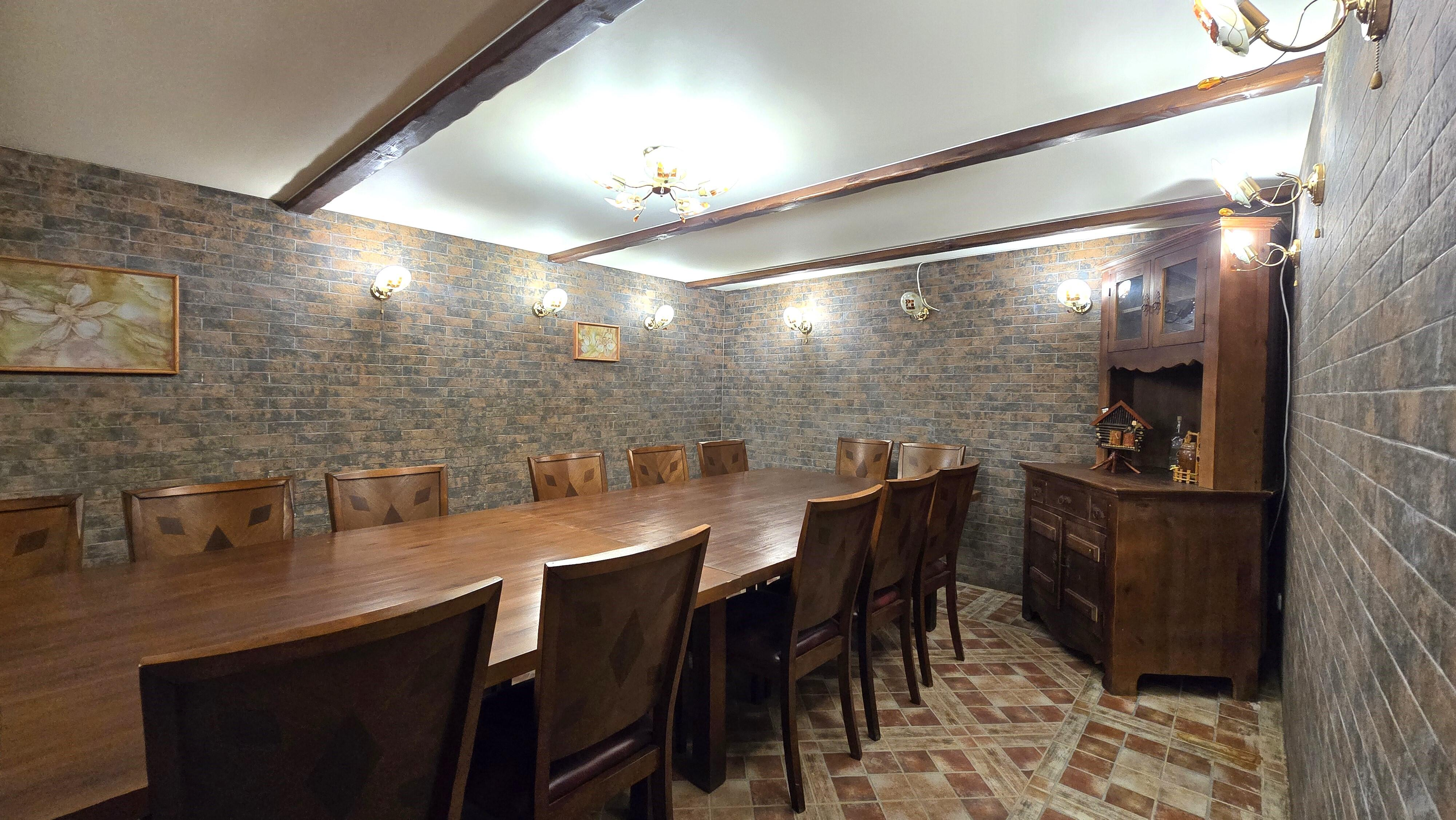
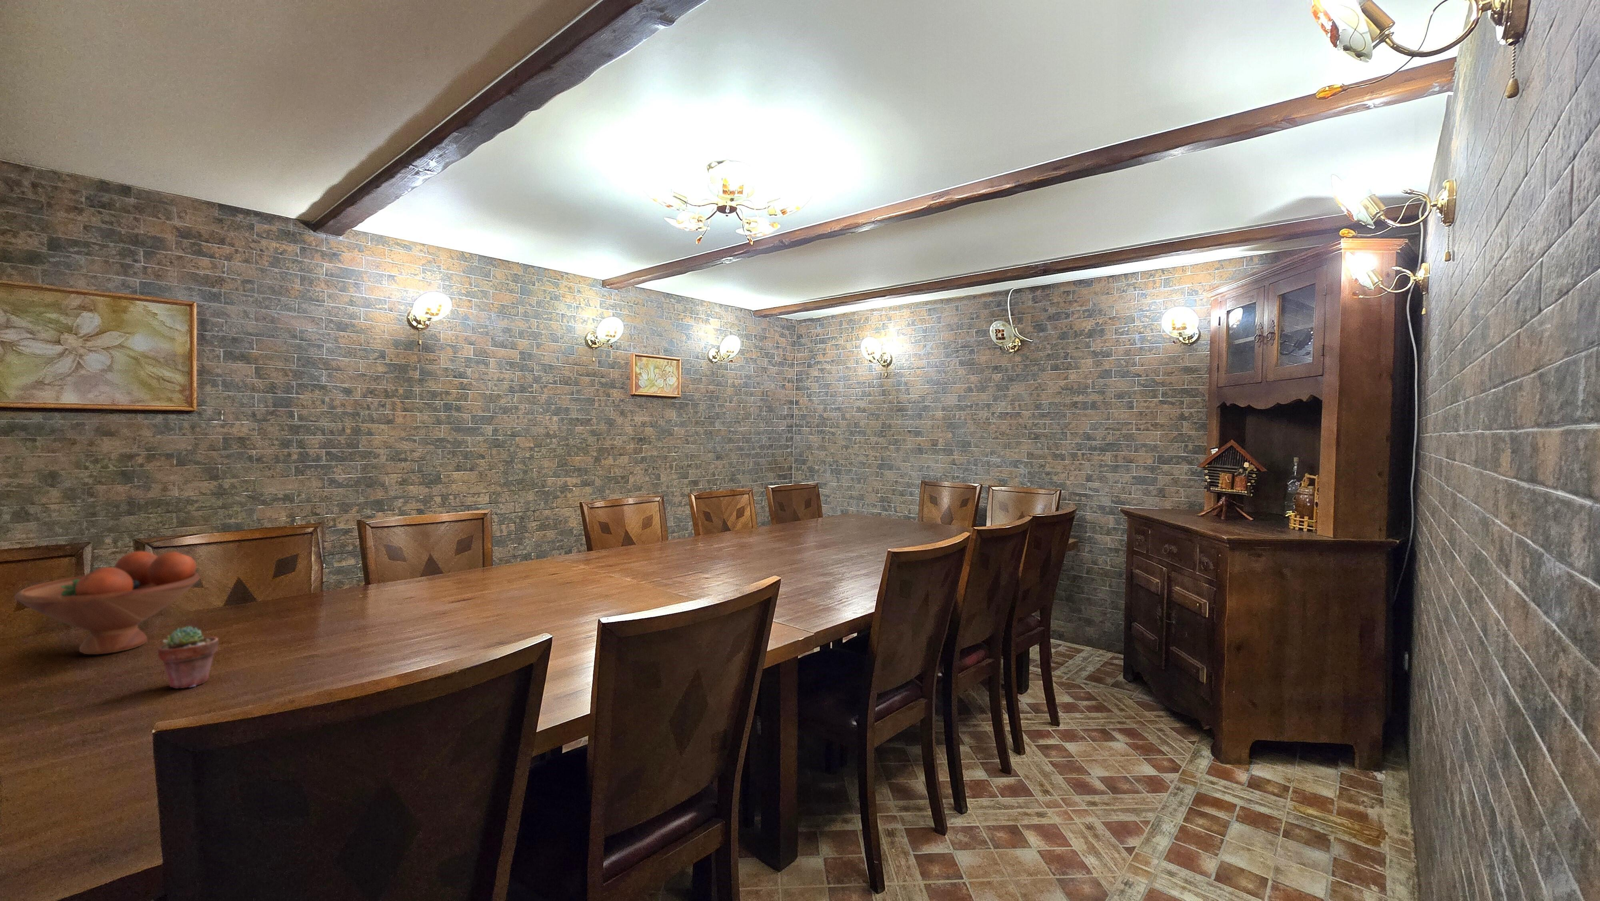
+ potted succulent (188, 655)
+ fruit bowl (114, 602)
